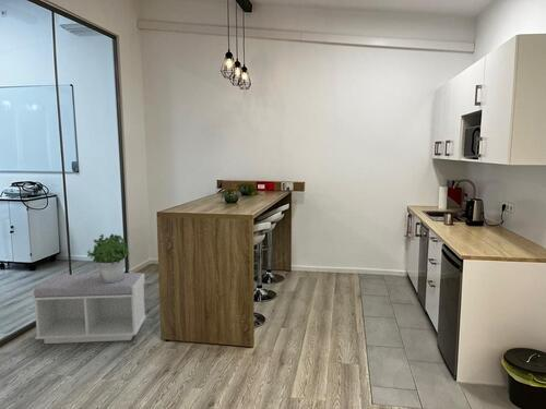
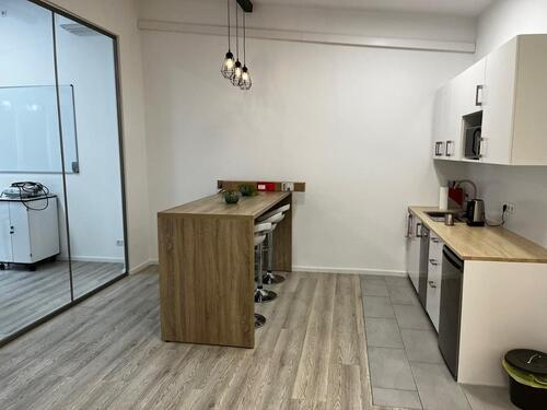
- potted plant (109, 256)
- bench (93, 305)
